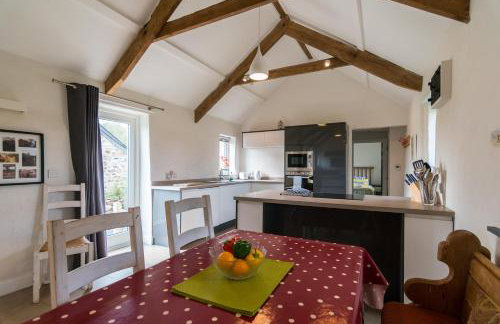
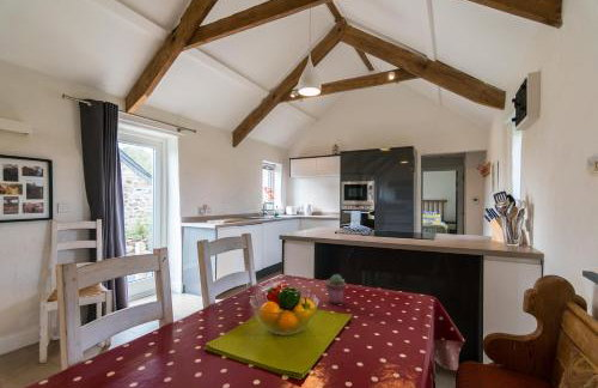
+ potted succulent (335, 287)
